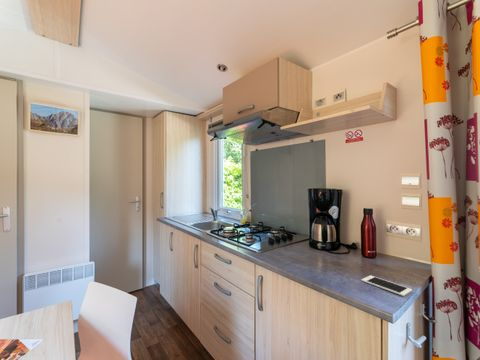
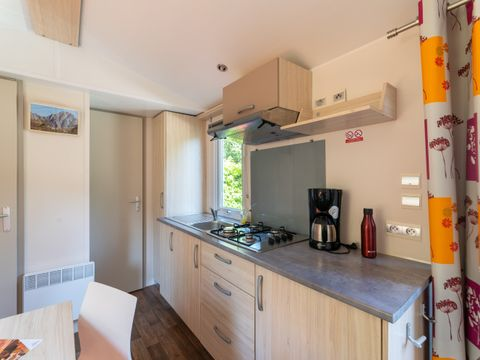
- cell phone (385, 284)
